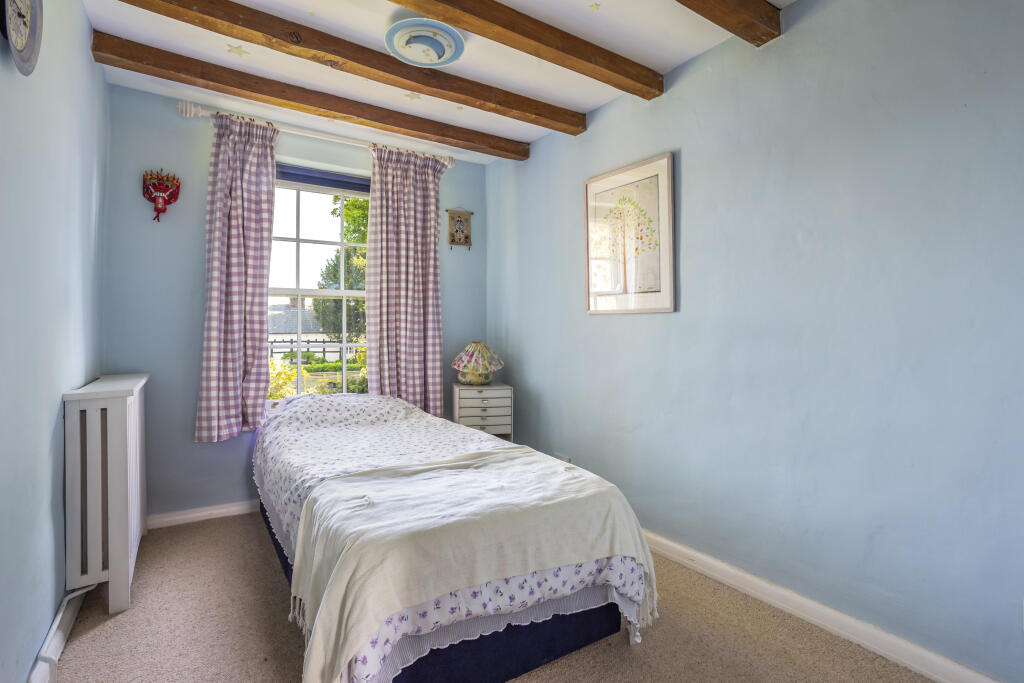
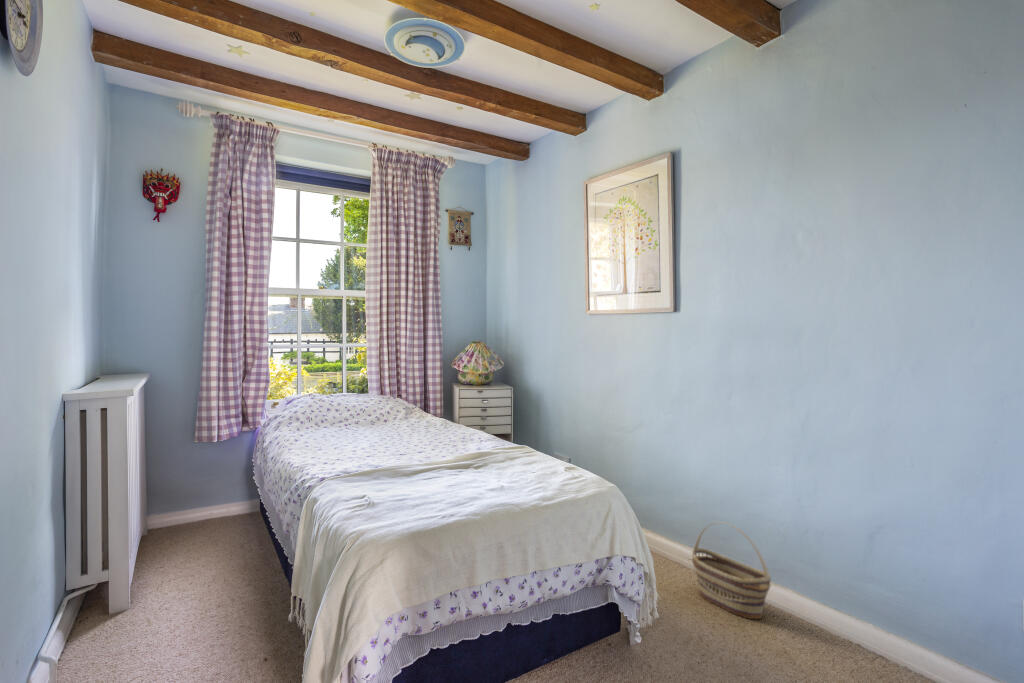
+ basket (729, 563)
